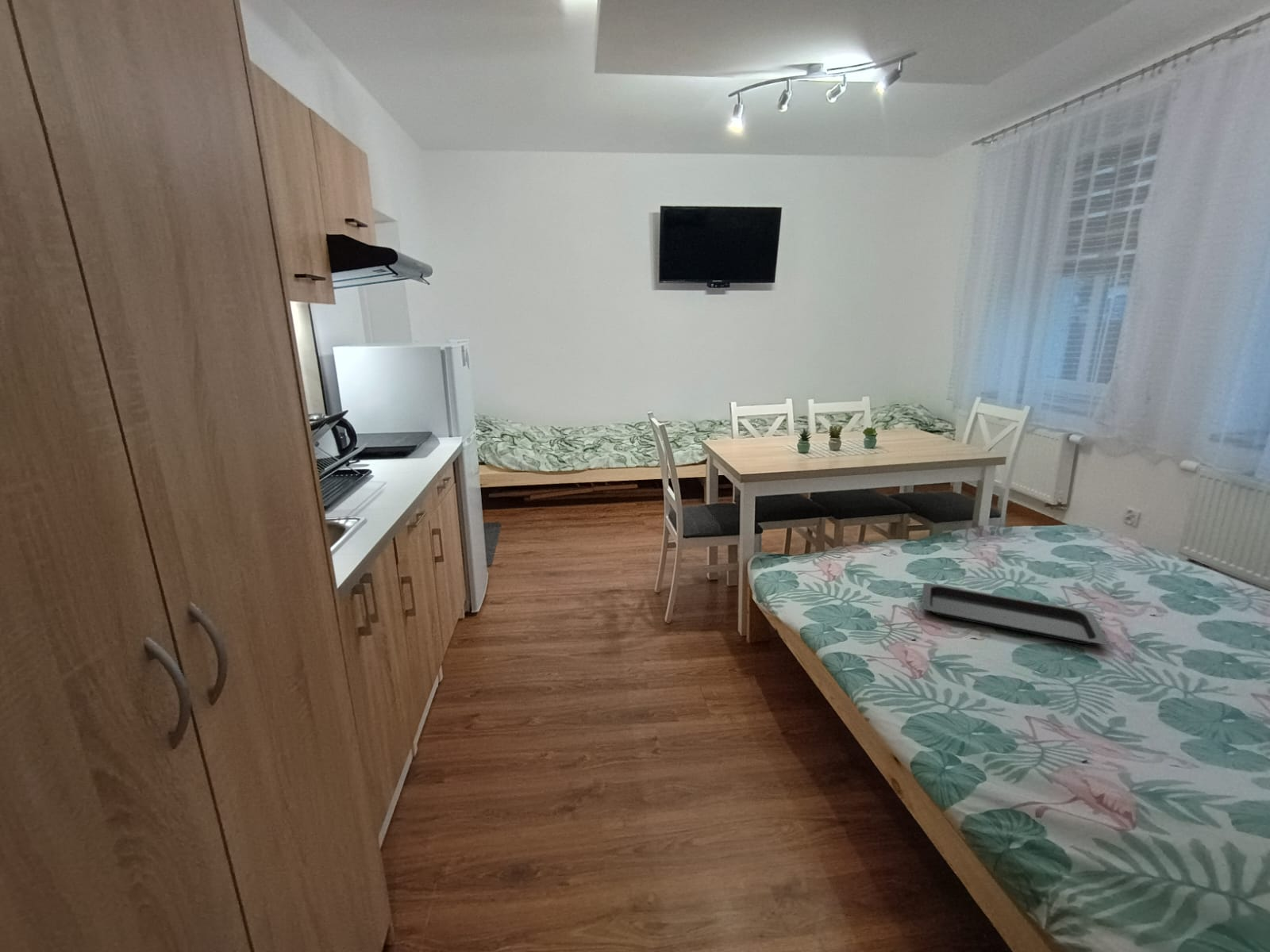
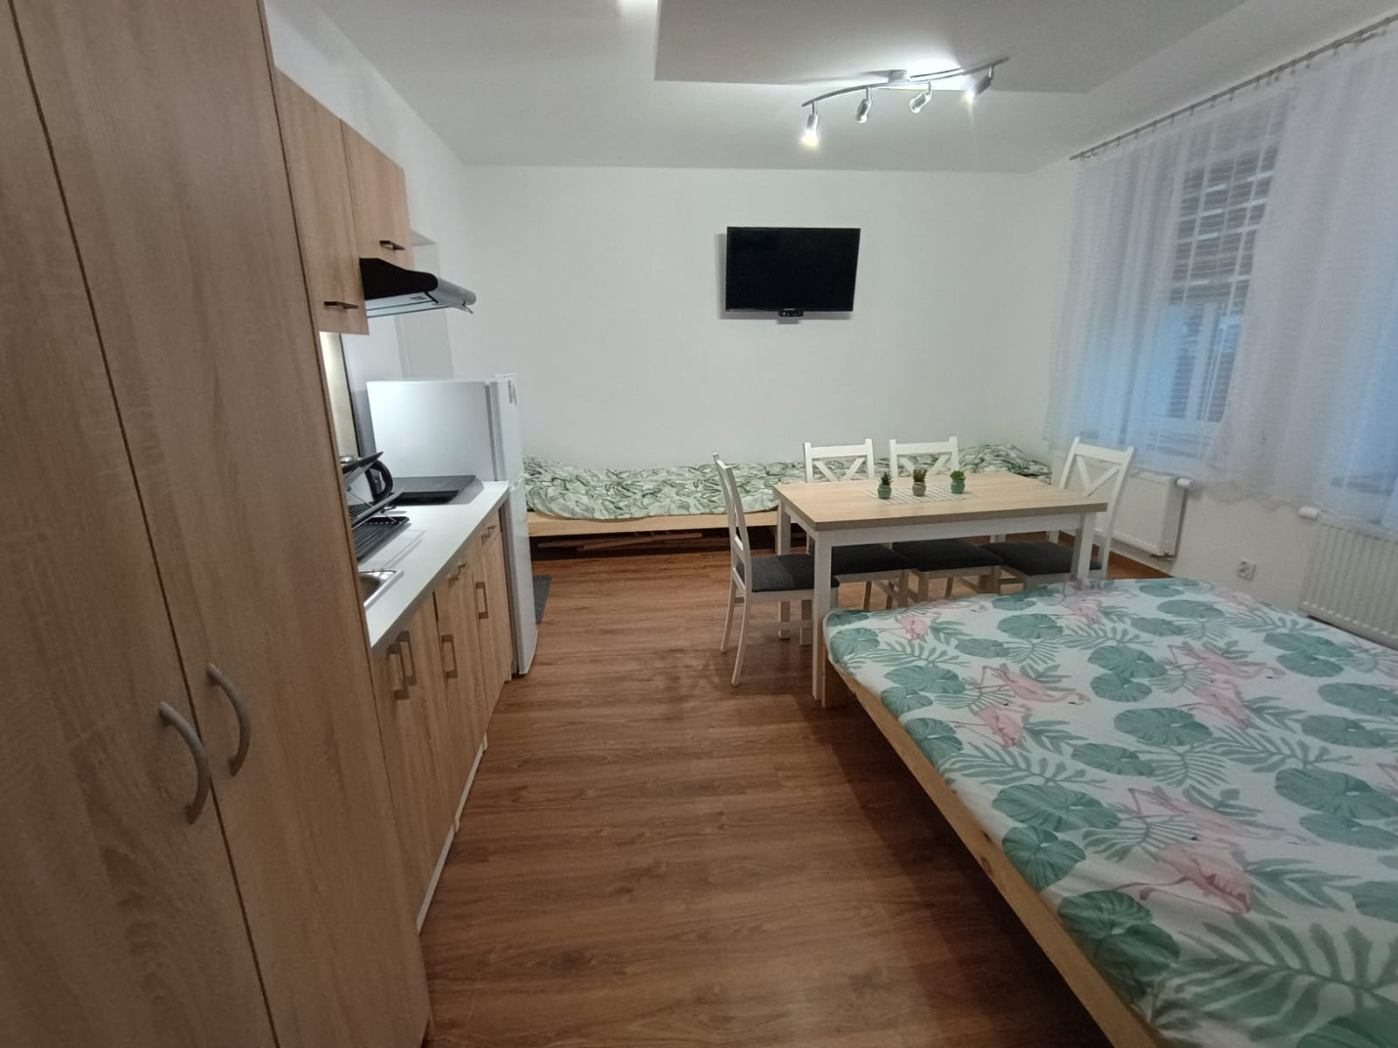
- serving tray (1005, 613)
